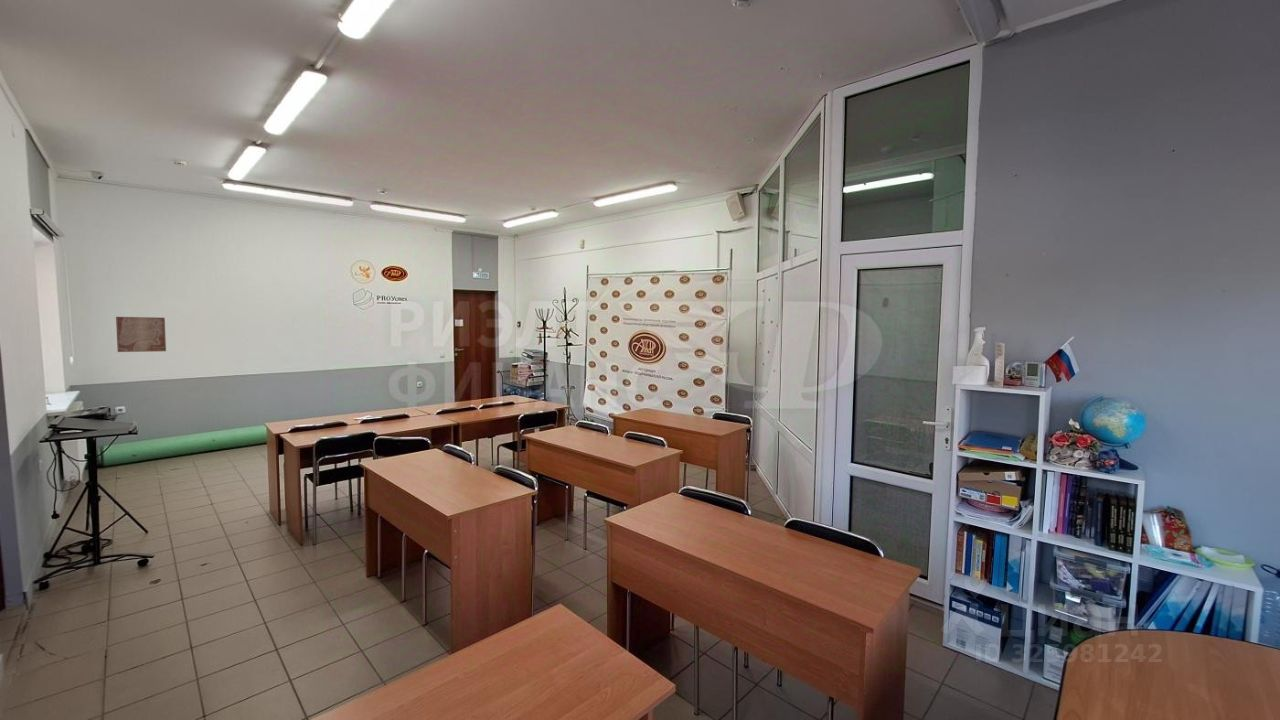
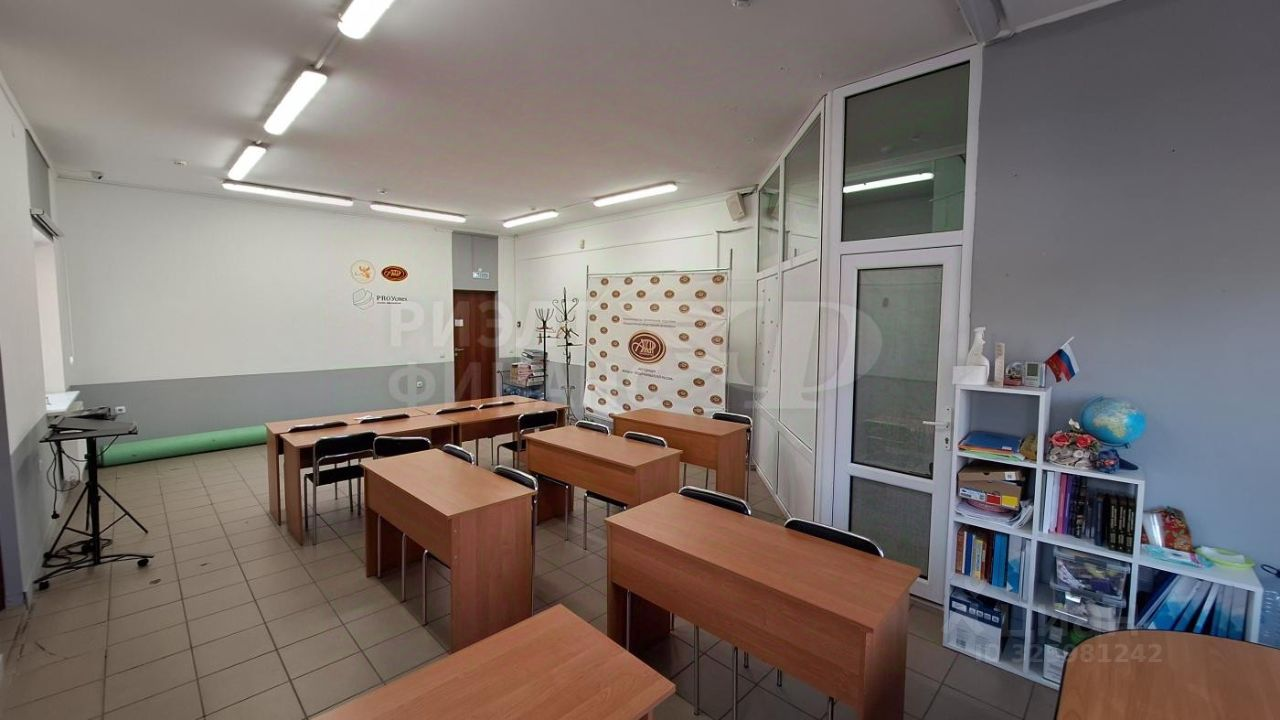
- wall art (141, 334)
